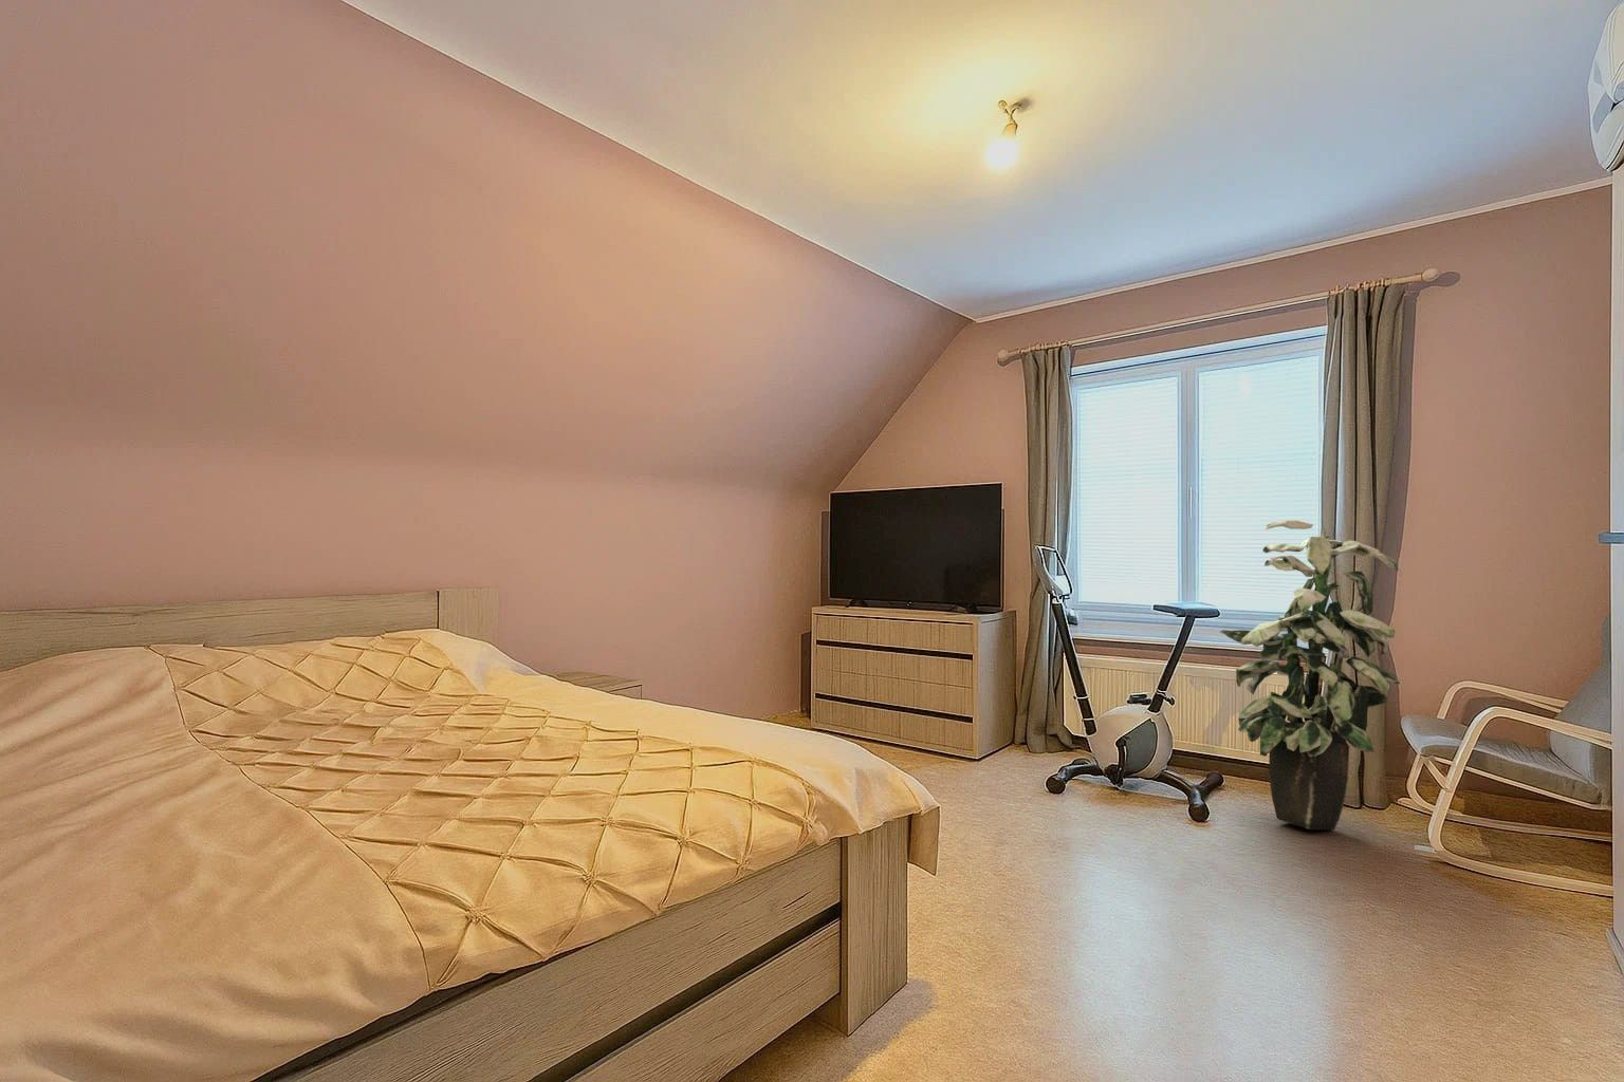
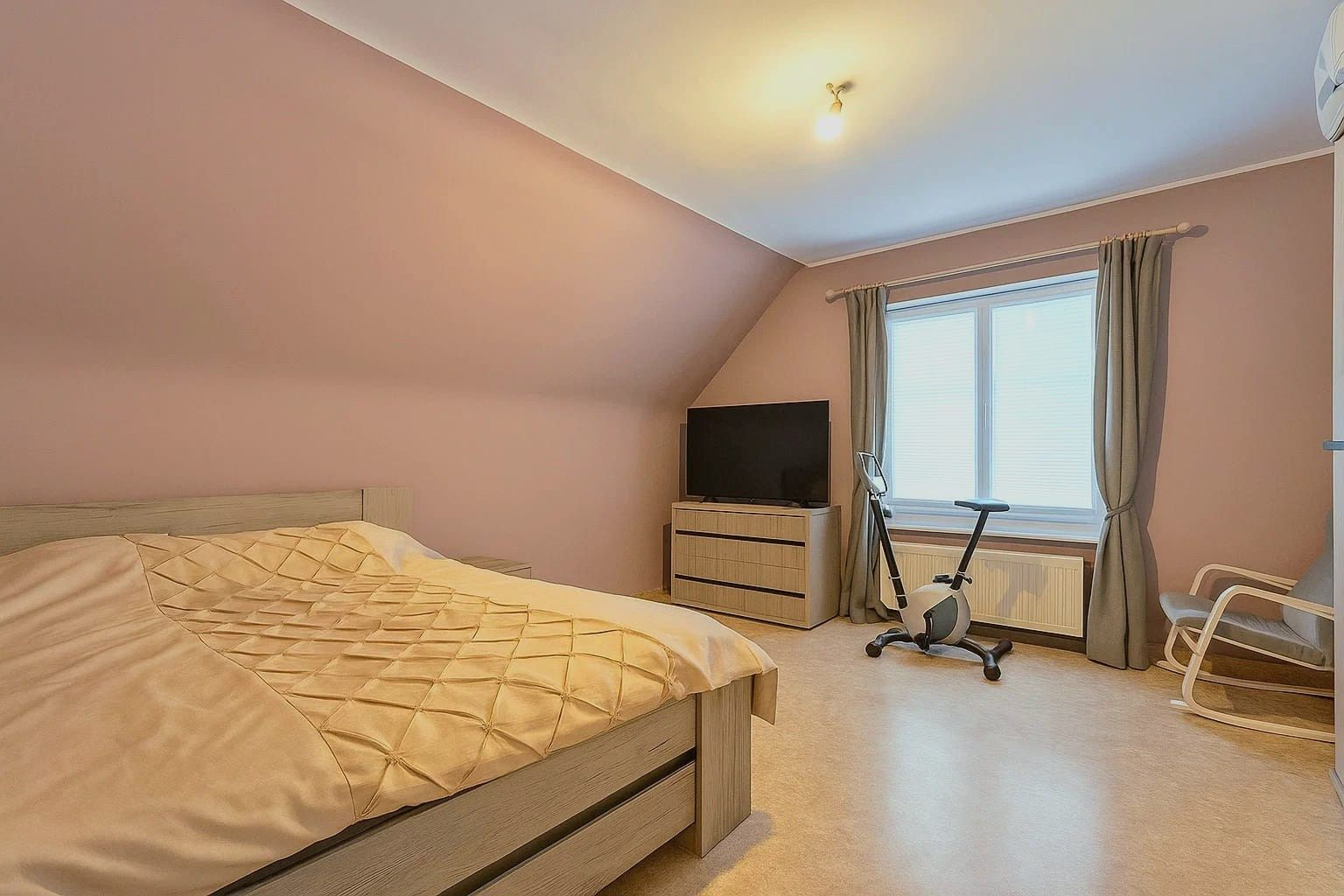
- indoor plant (1303, 670)
